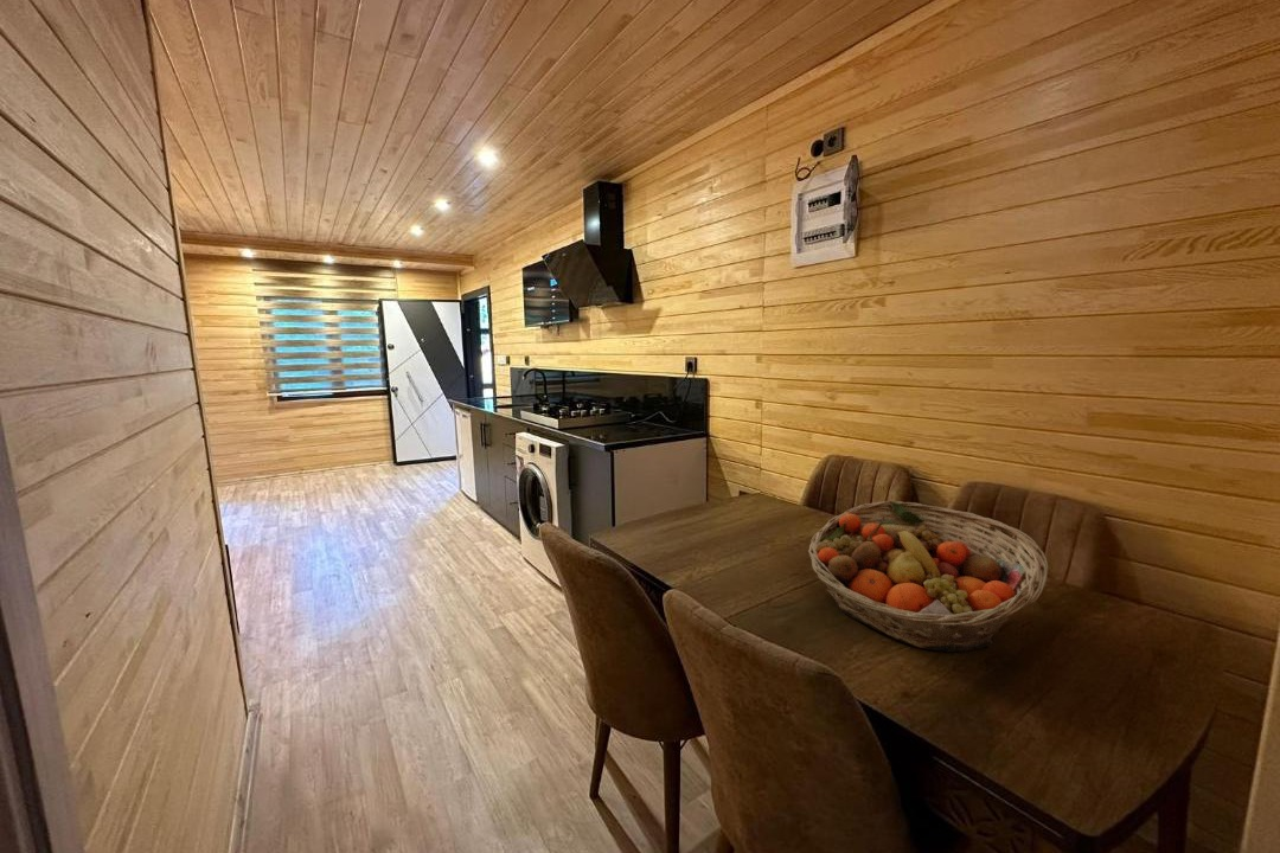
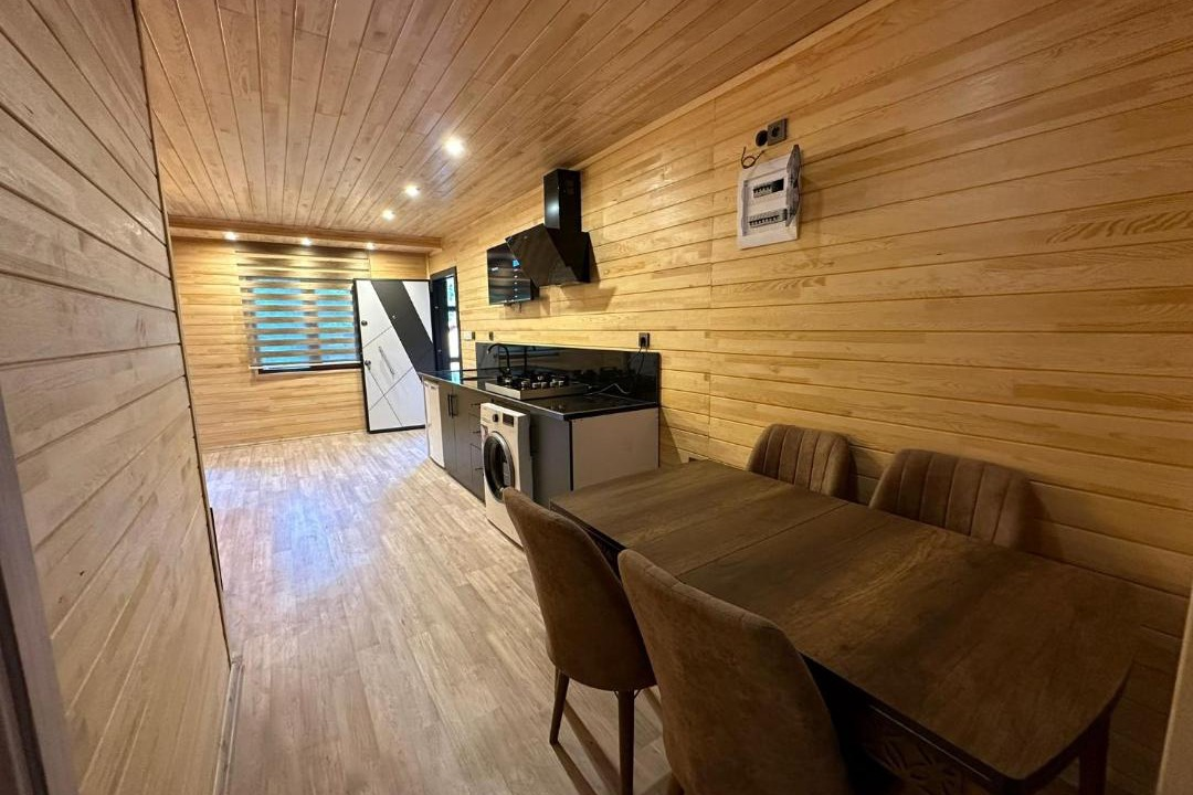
- fruit basket (913, 566)
